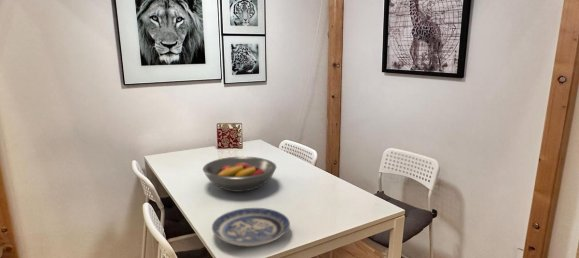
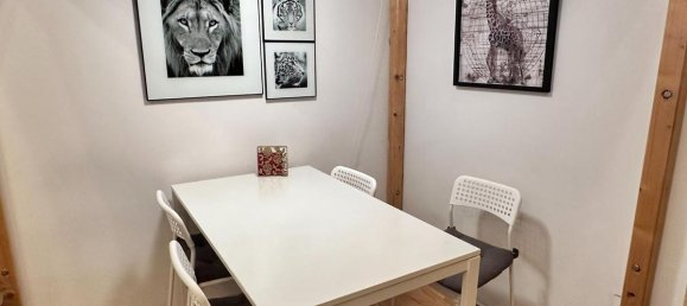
- plate (251, 228)
- fruit bowl (240, 173)
